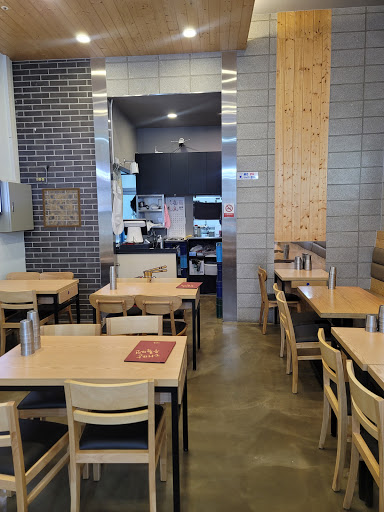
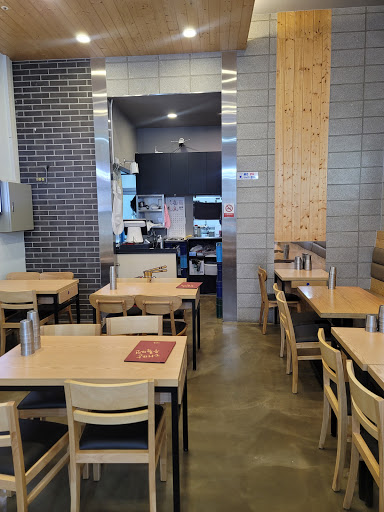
- wall art (63, 206)
